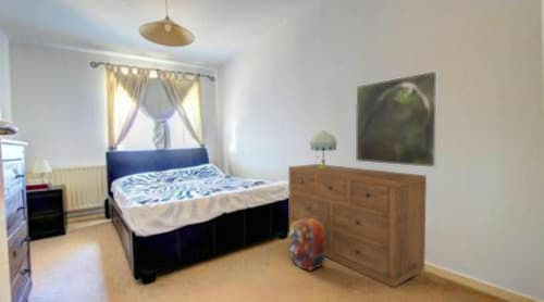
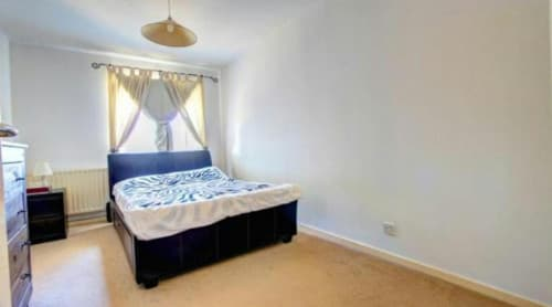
- dresser (346, 212)
- table lamp (323, 148)
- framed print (392, 122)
- backpack (307, 239)
